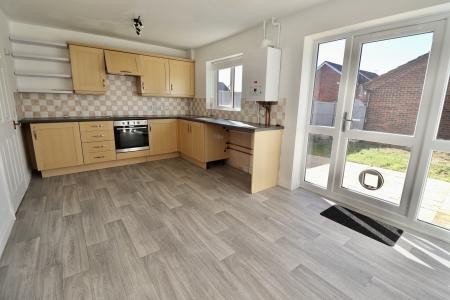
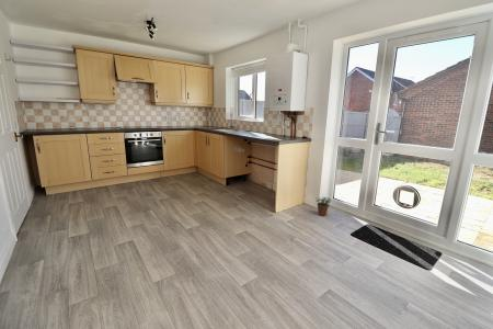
+ potted plant (322, 206)
